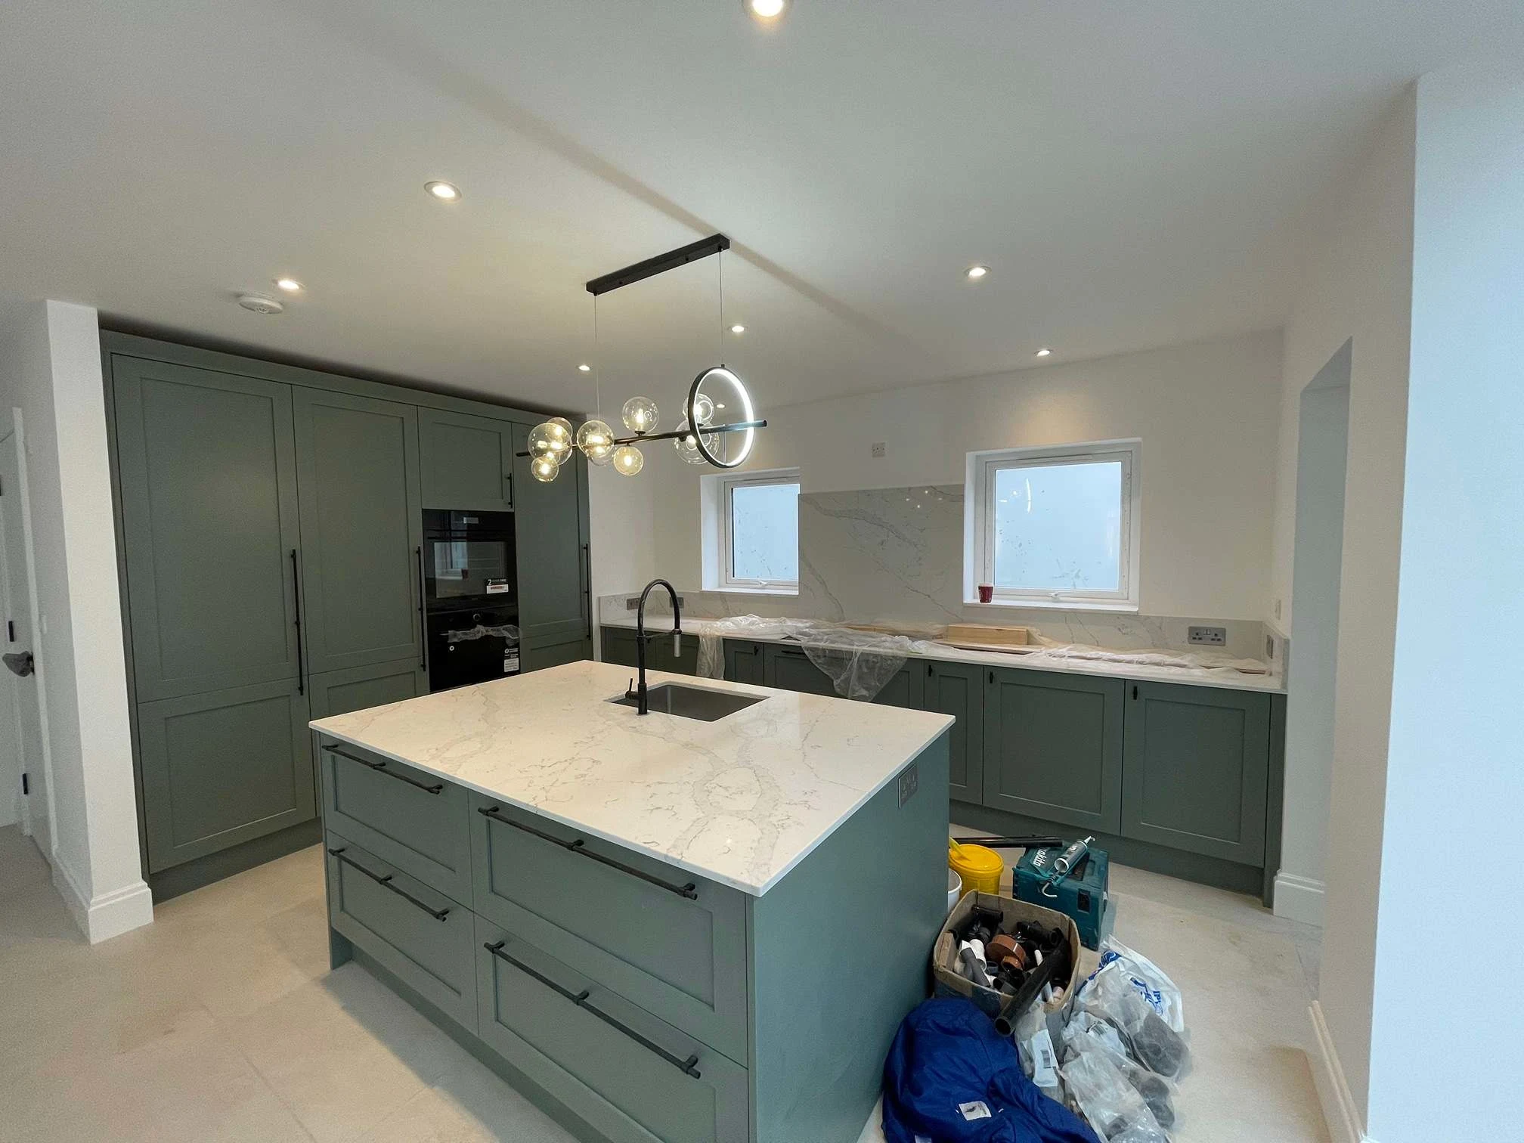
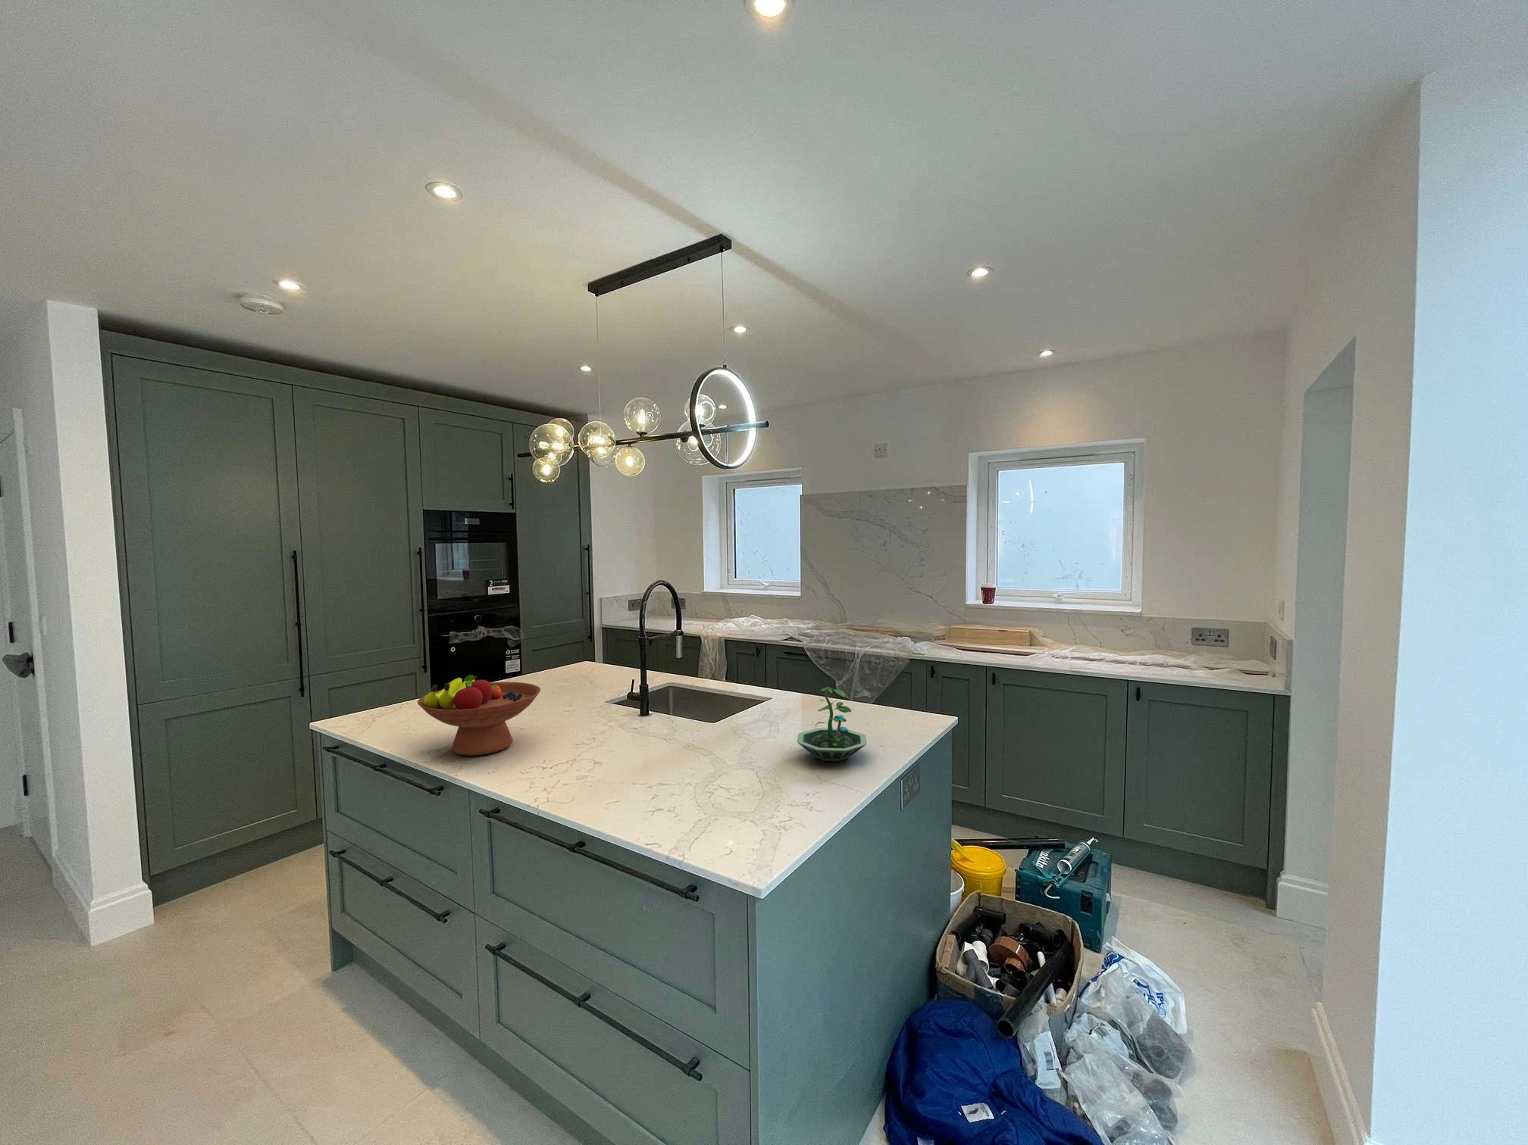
+ fruit bowl (481, 711)
+ terrarium (829, 701)
